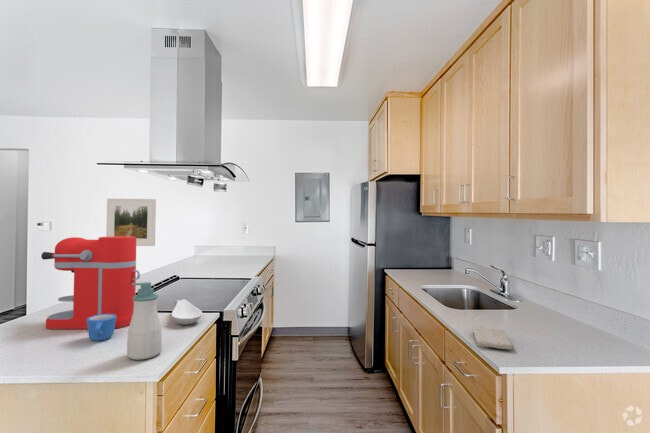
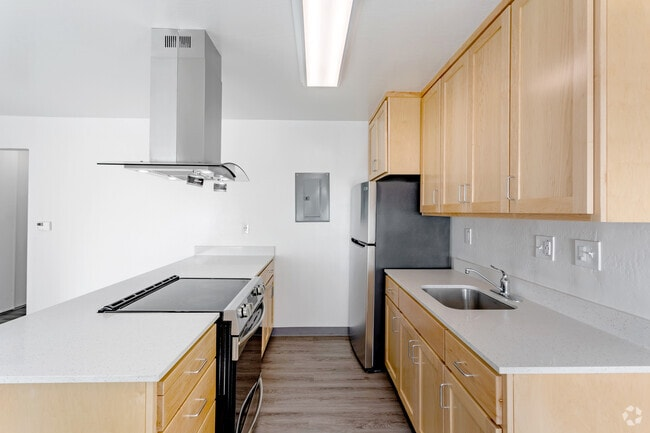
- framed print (131, 222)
- spoon rest (183, 310)
- washcloth (490, 336)
- coffee maker (91, 279)
- mug (100, 329)
- soap bottle (145, 318)
